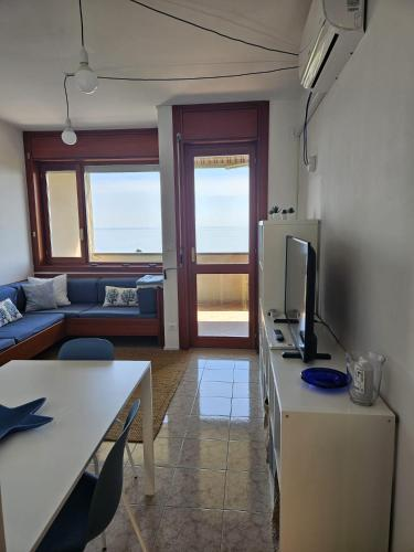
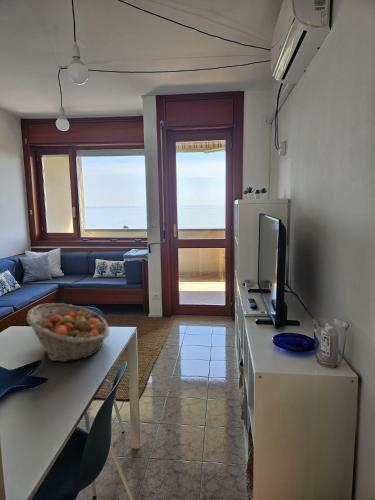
+ fruit basket (70, 327)
